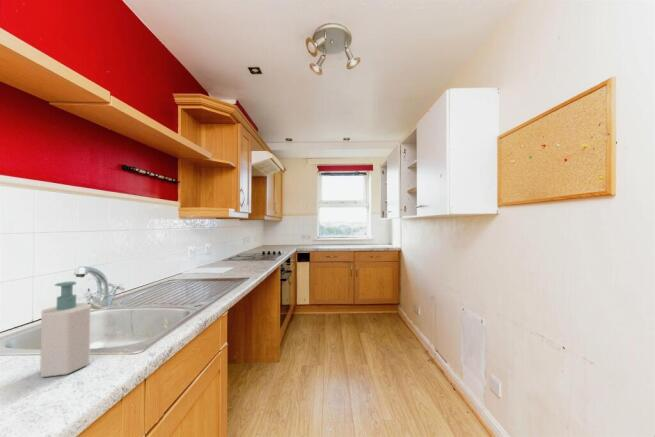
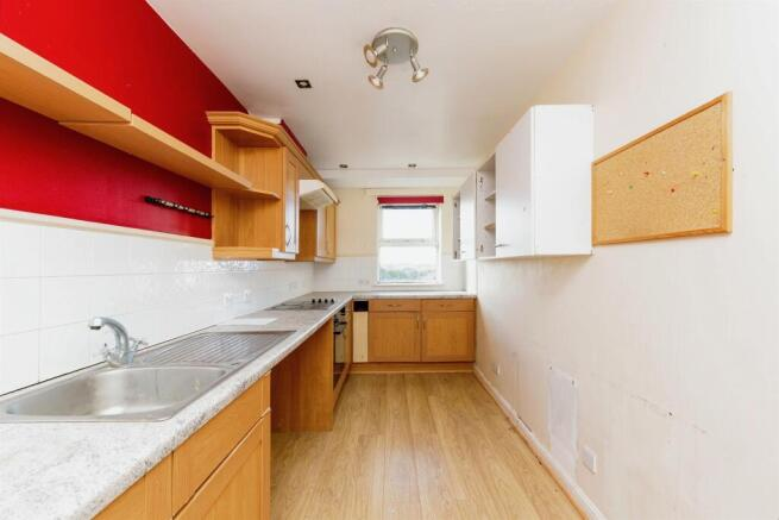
- soap bottle (66, 324)
